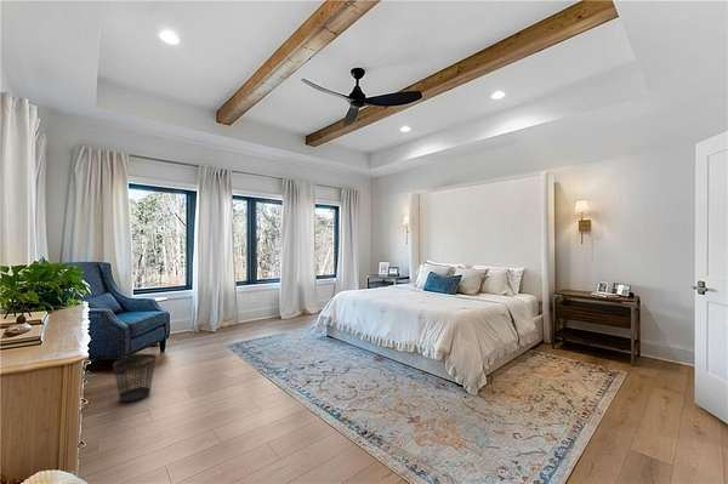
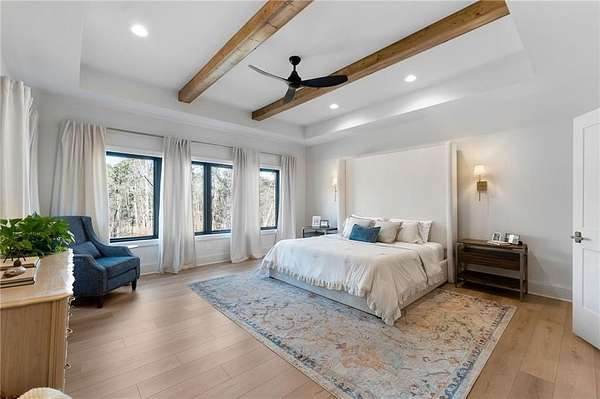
- wastebasket (135, 377)
